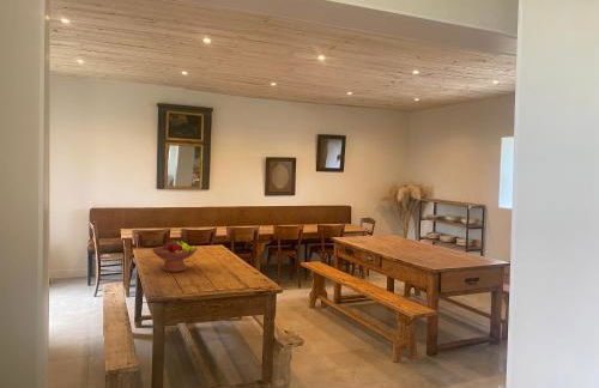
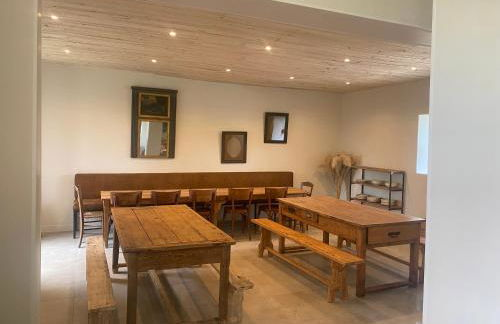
- fruit bowl (174, 255)
